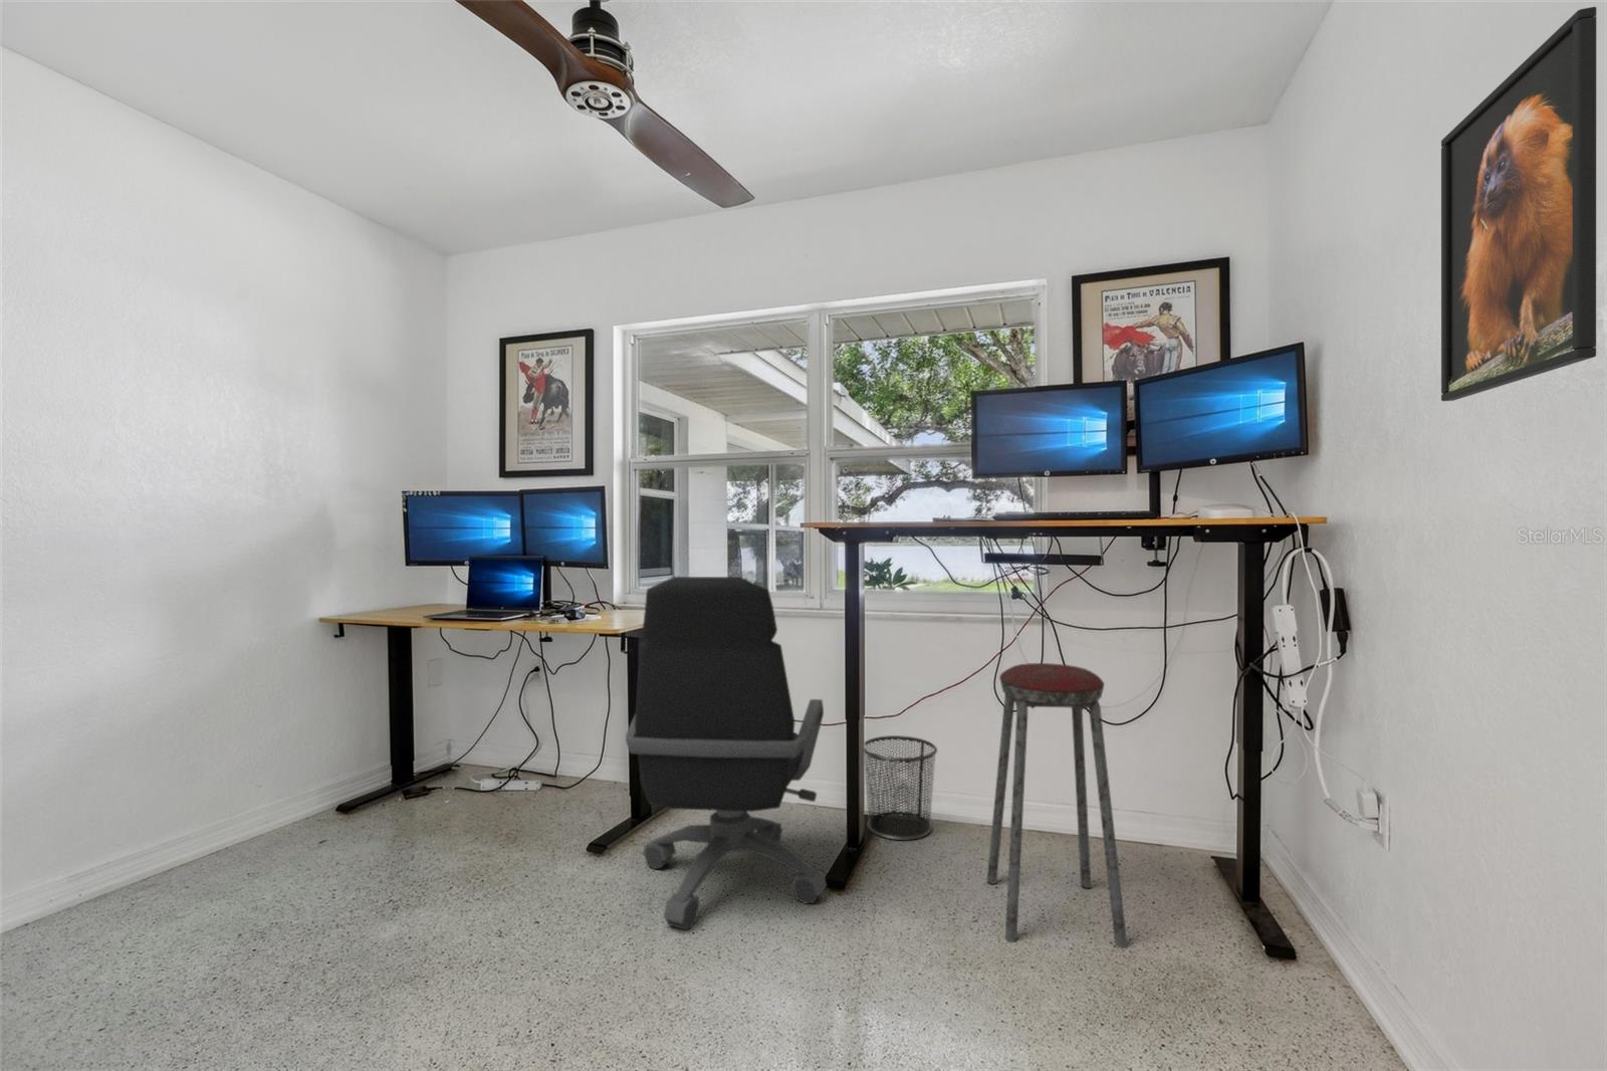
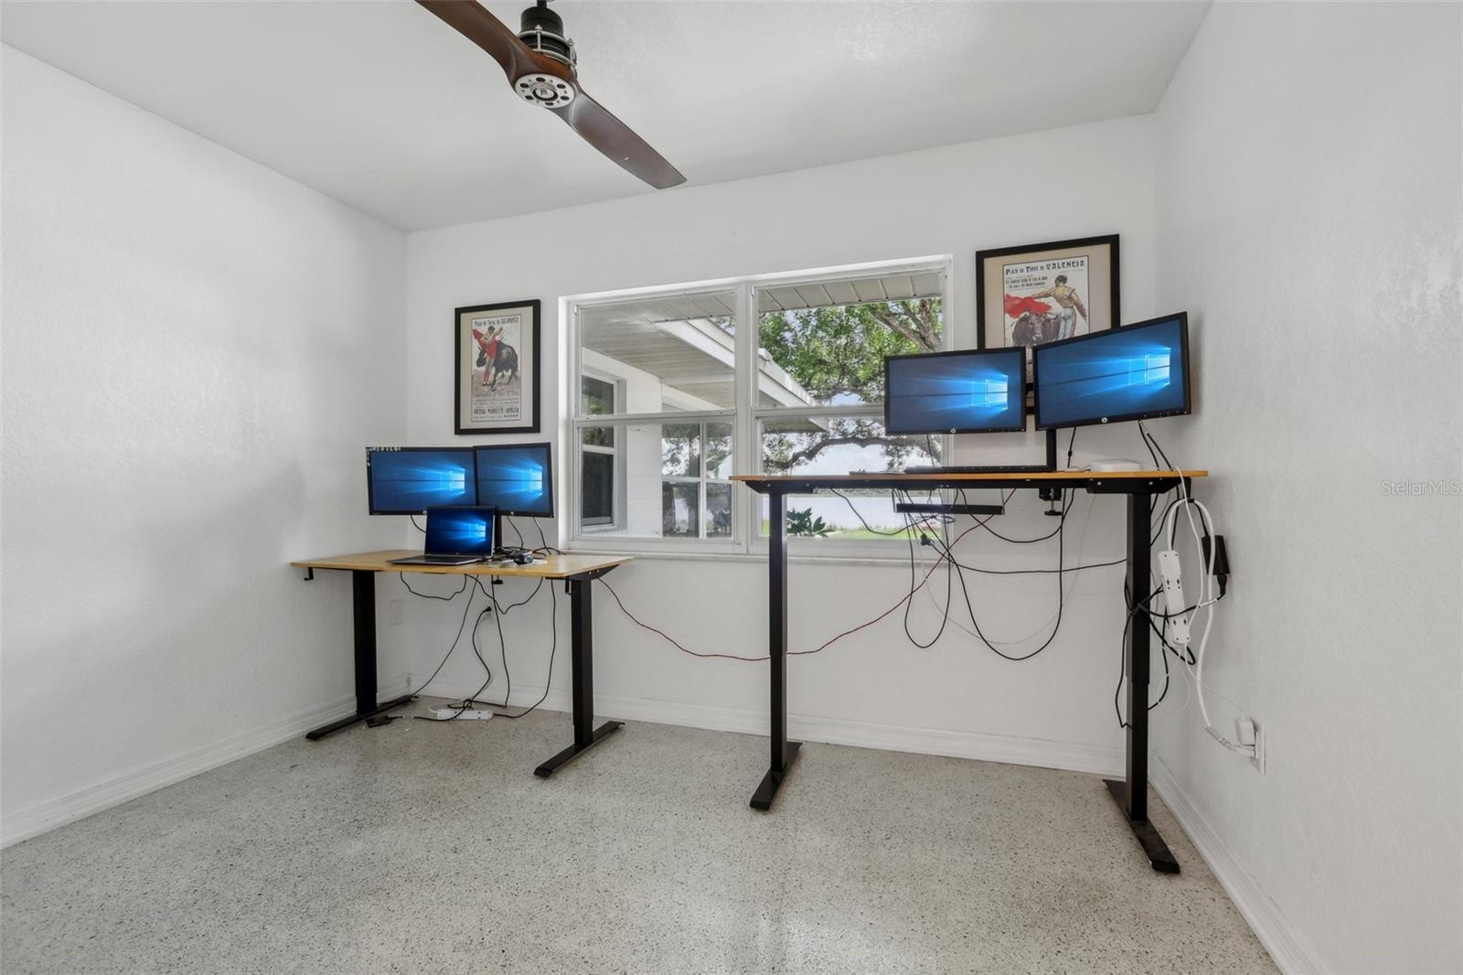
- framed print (1507, 232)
- music stool (1075, 790)
- waste bin (898, 785)
- office chair (728, 727)
